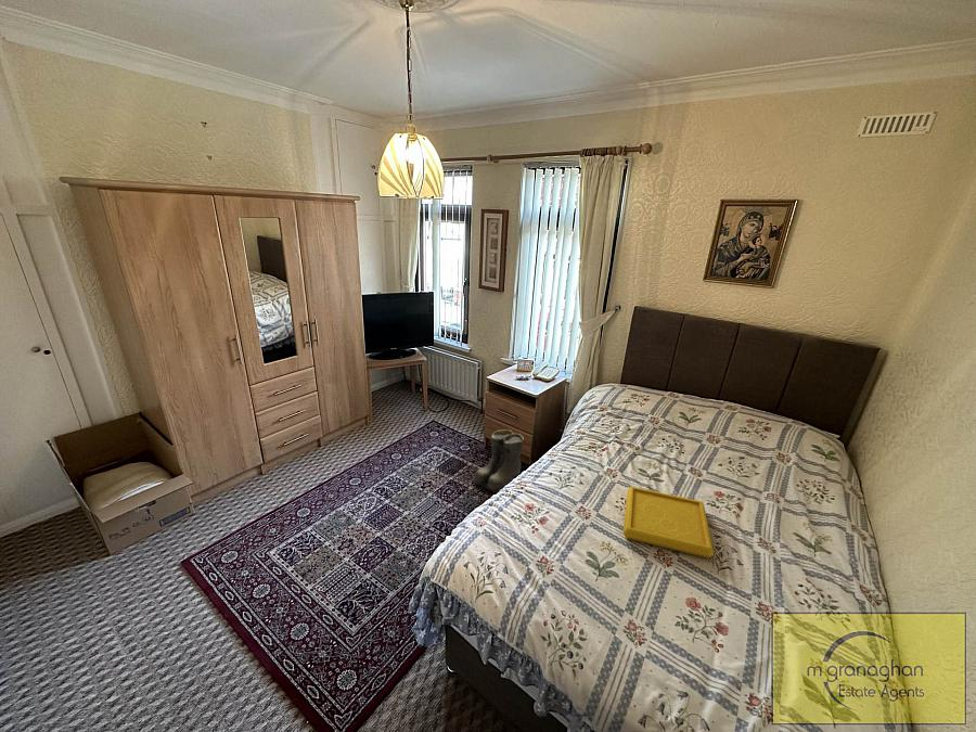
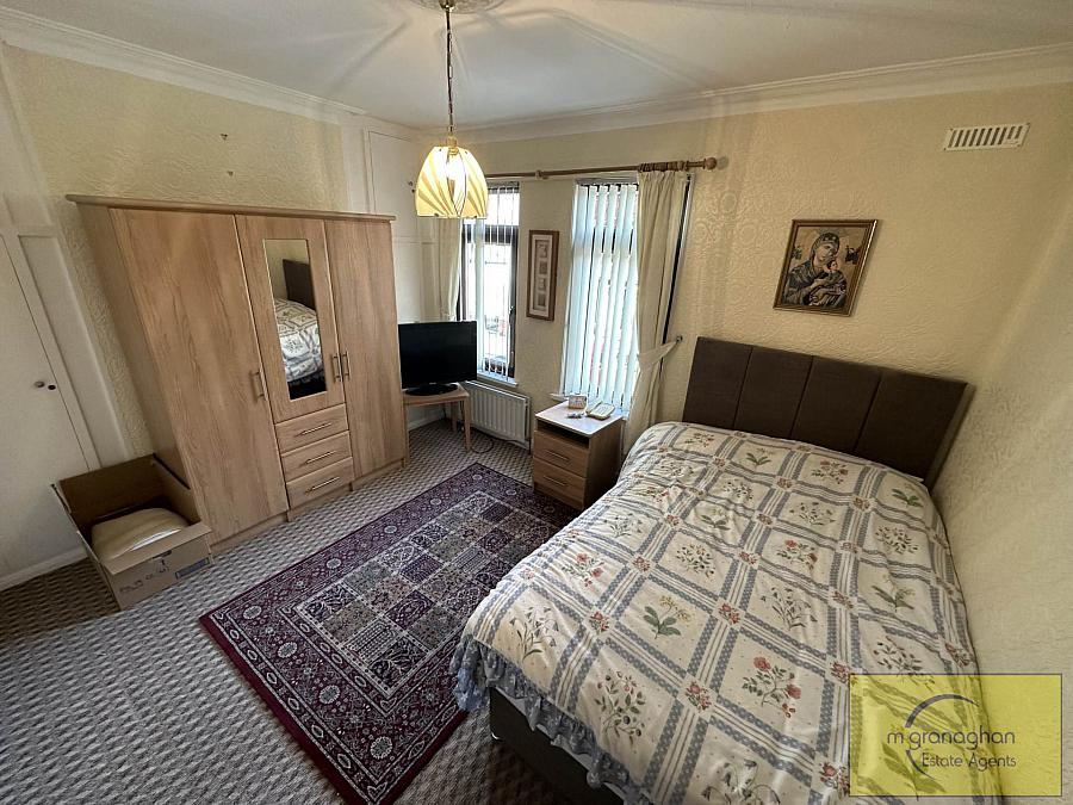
- boots (499, 459)
- serving tray (666, 518)
